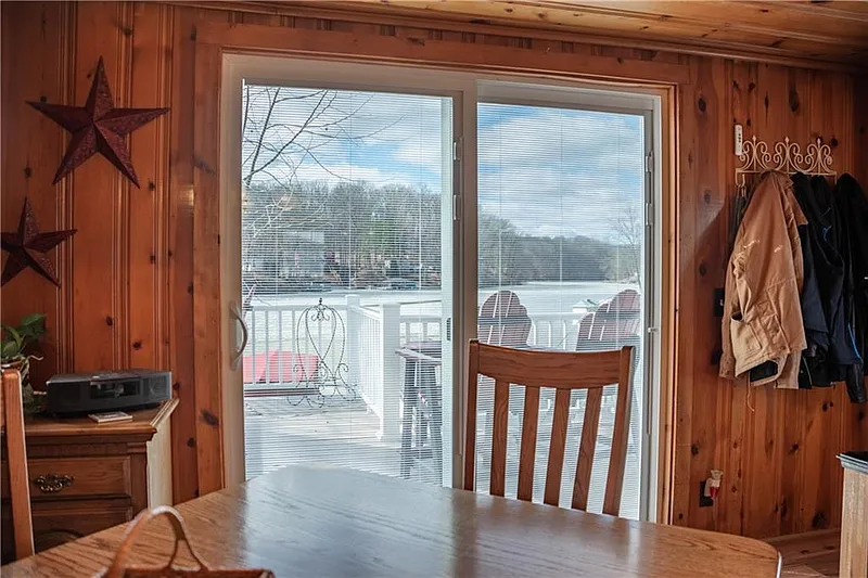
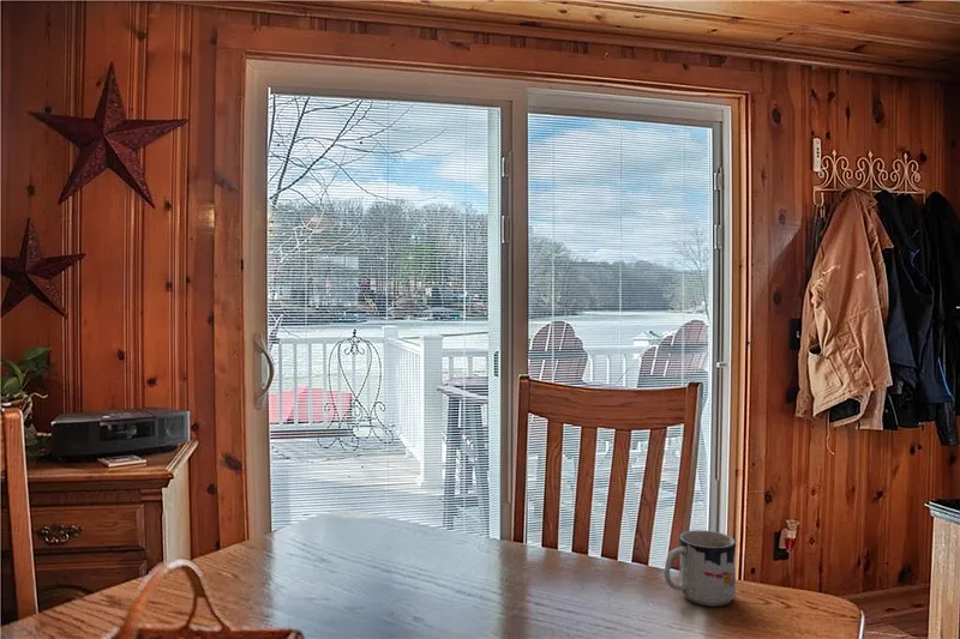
+ mug (697, 567)
